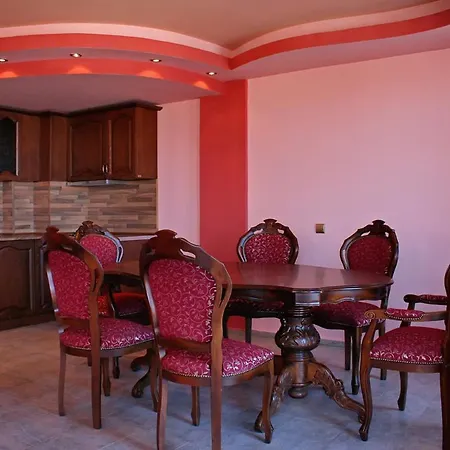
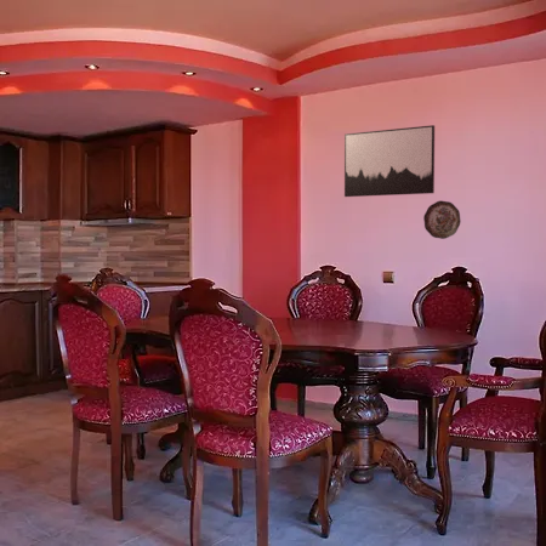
+ wall art (387, 163)
+ decorative plate (442, 220)
